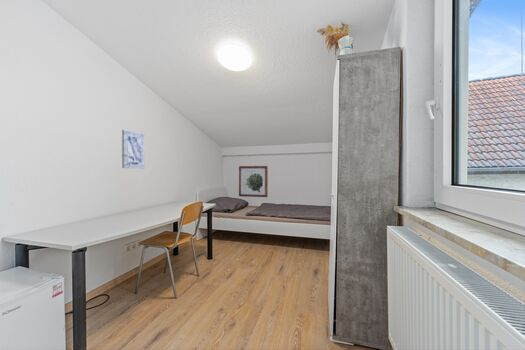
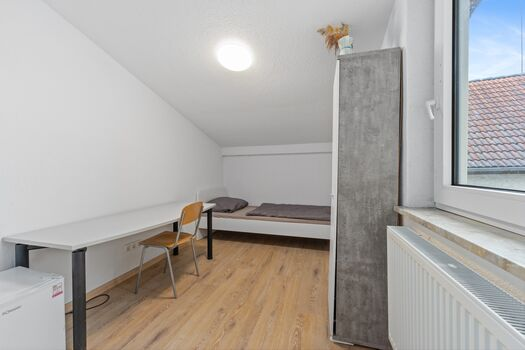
- wall art (133, 150)
- wall art (253, 181)
